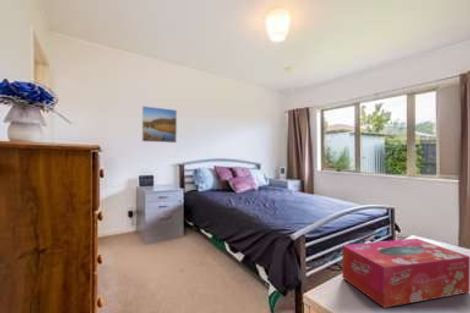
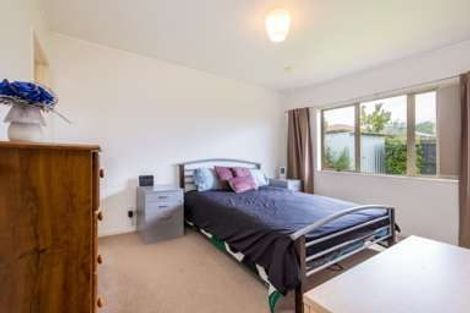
- tissue box (402, 267)
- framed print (159, 125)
